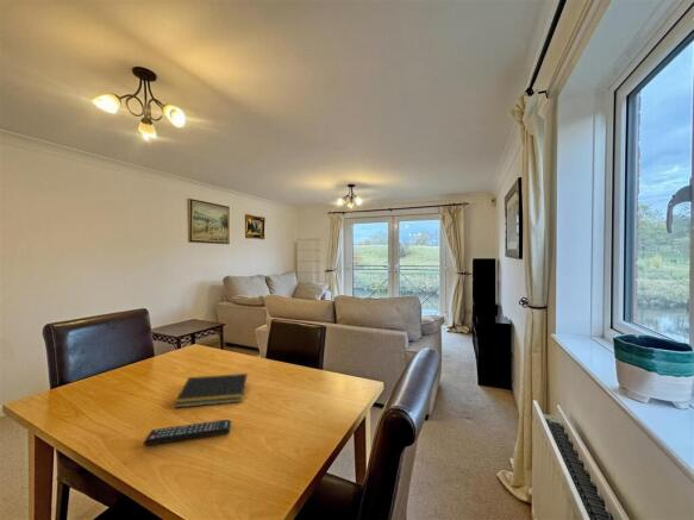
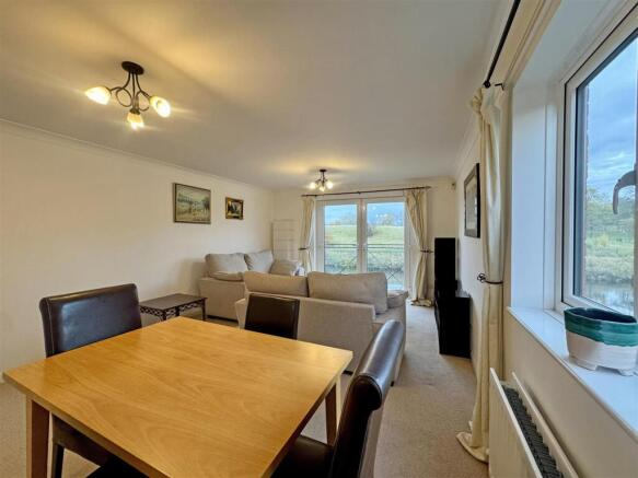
- notepad (213, 389)
- remote control (189, 432)
